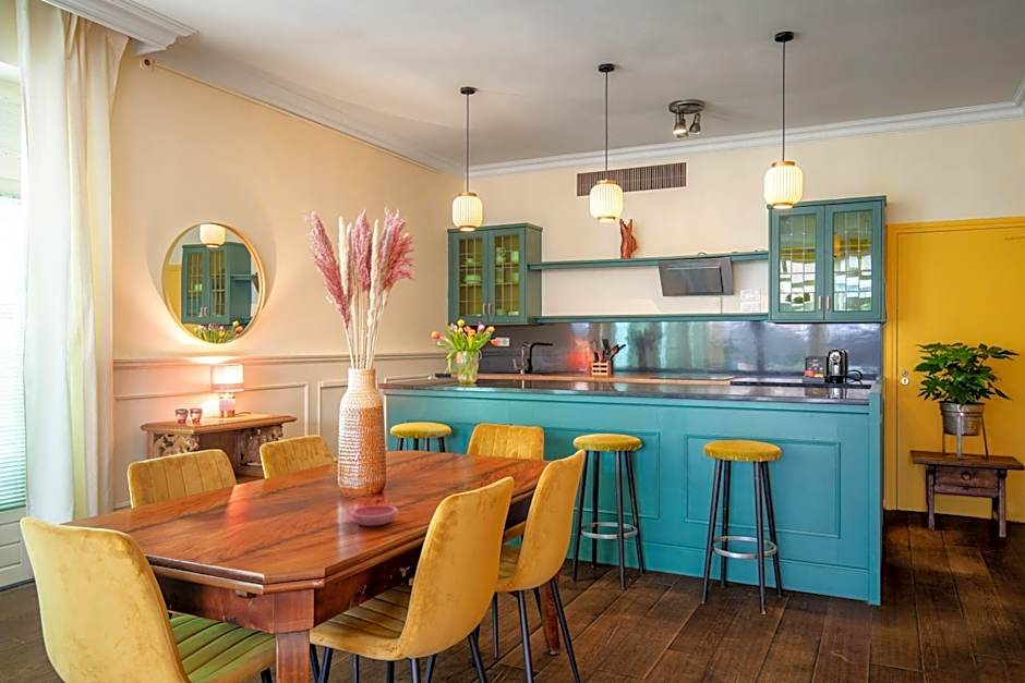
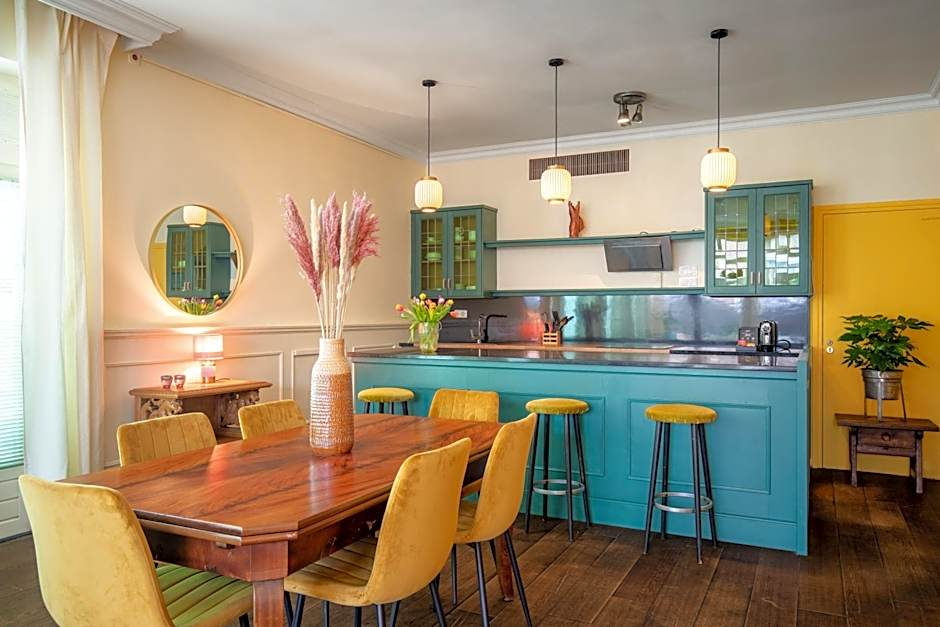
- saucer (374, 515)
